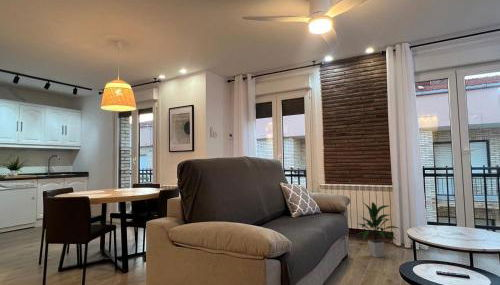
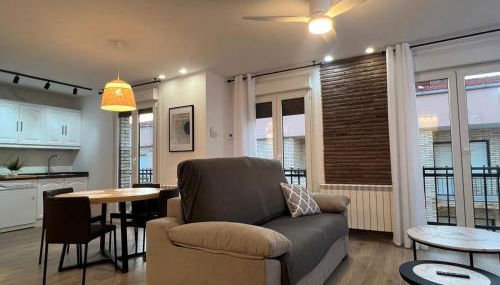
- indoor plant (375, 227)
